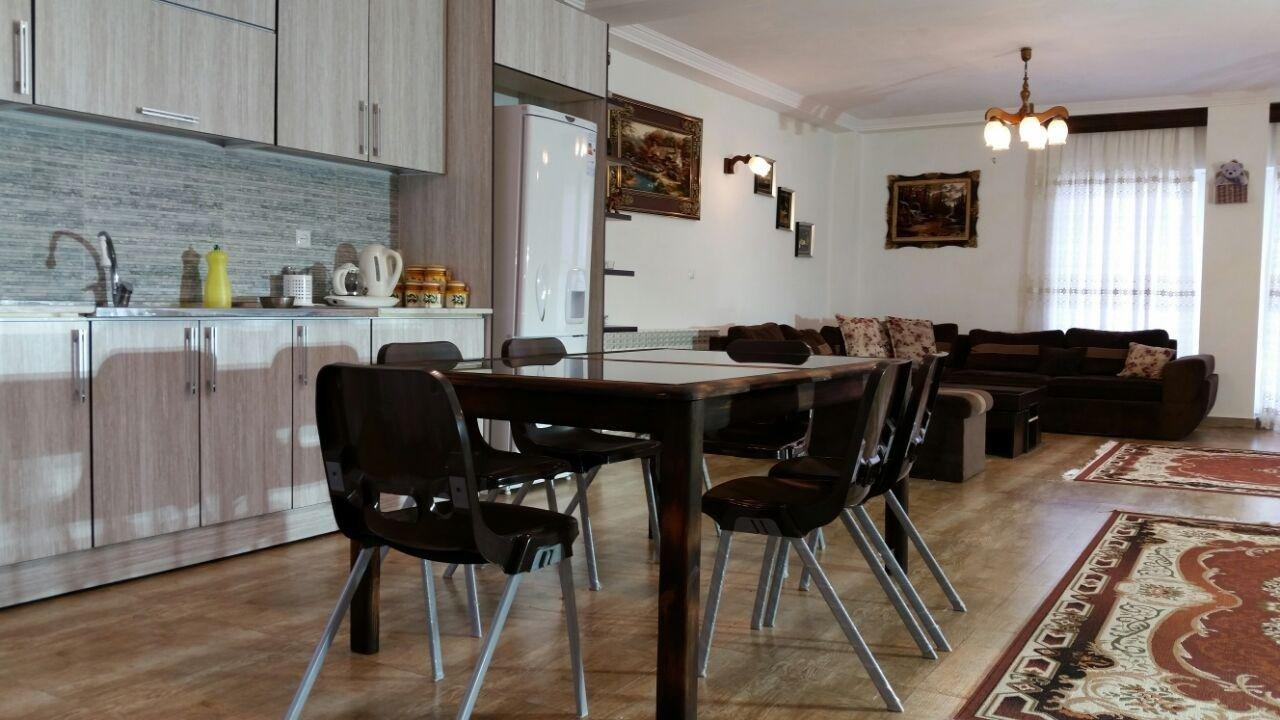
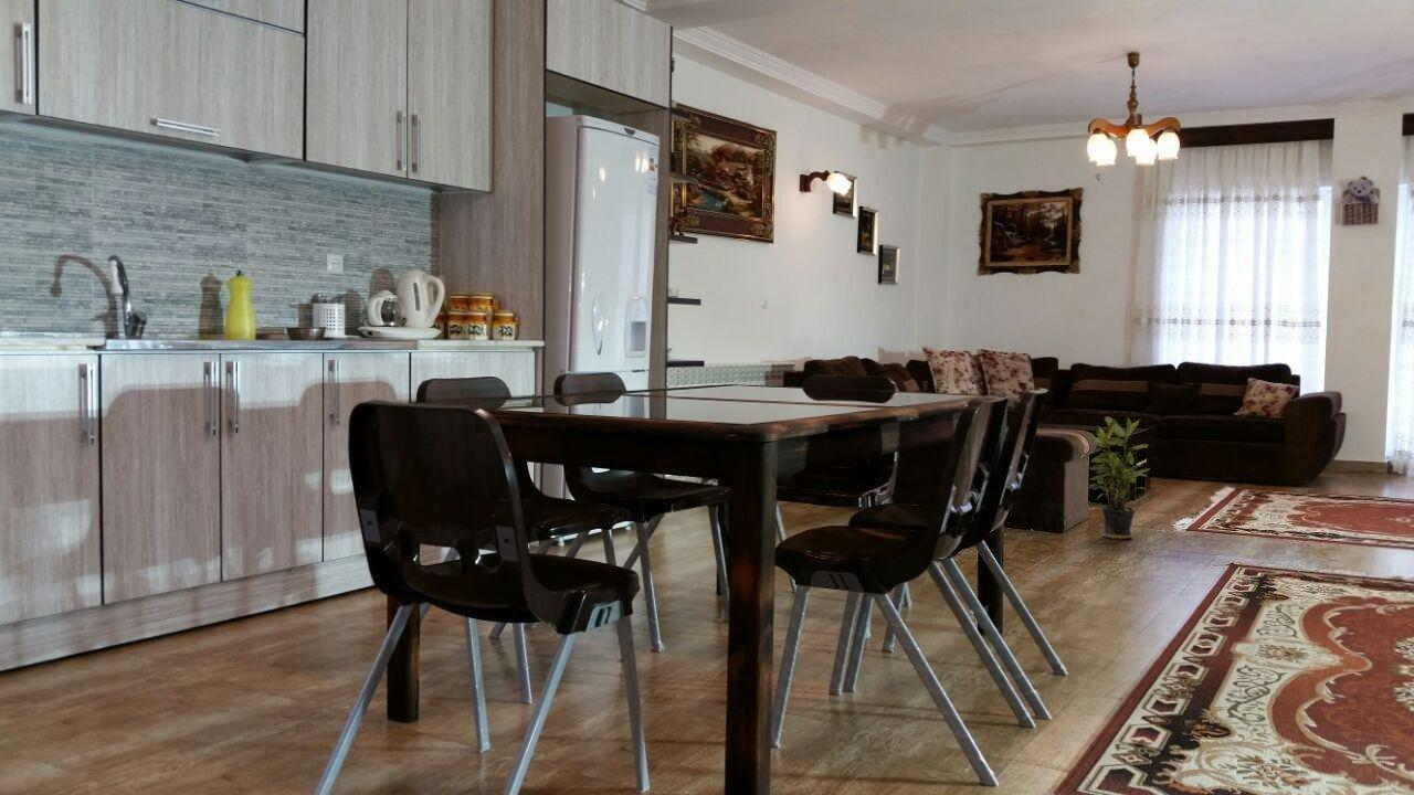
+ potted plant (1115, 477)
